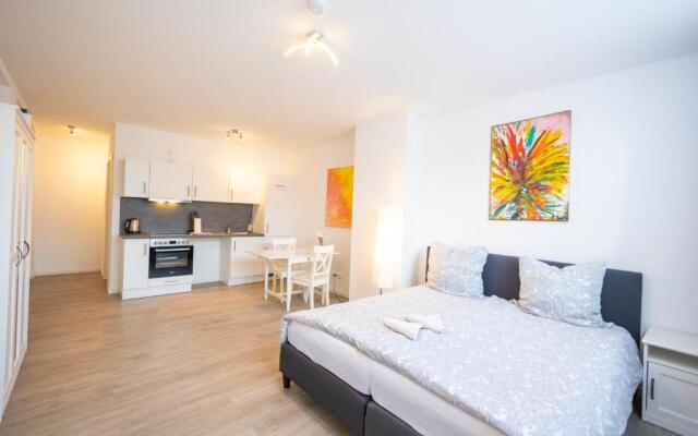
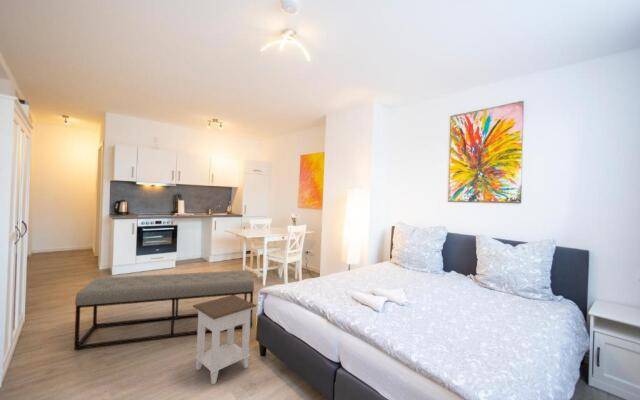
+ nightstand (227, 336)
+ bench (174, 302)
